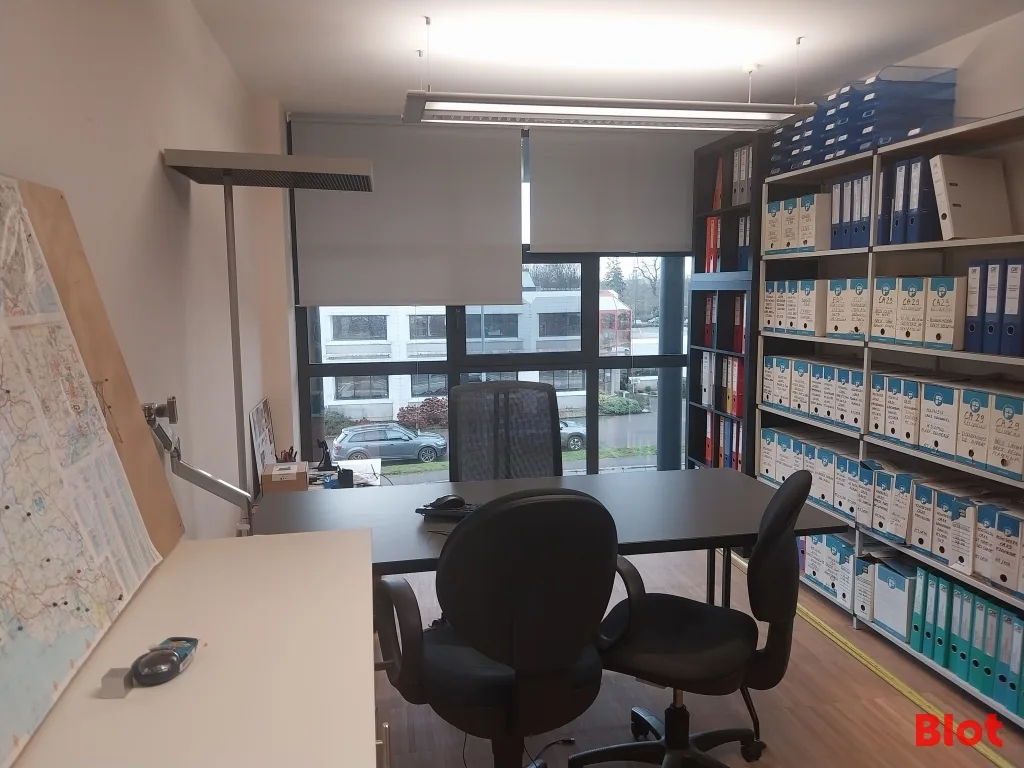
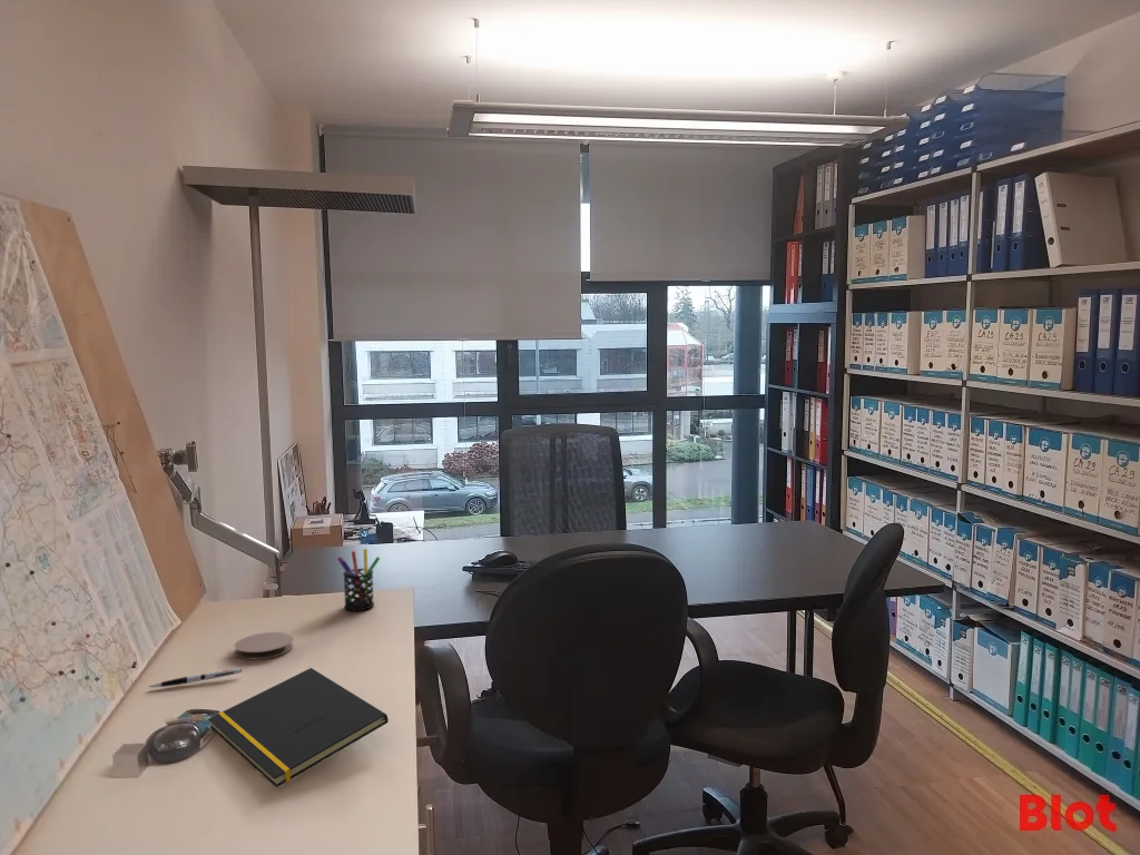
+ pen (196, 678)
+ pen holder (361, 577)
+ notepad (295, 720)
+ coaster (264, 645)
